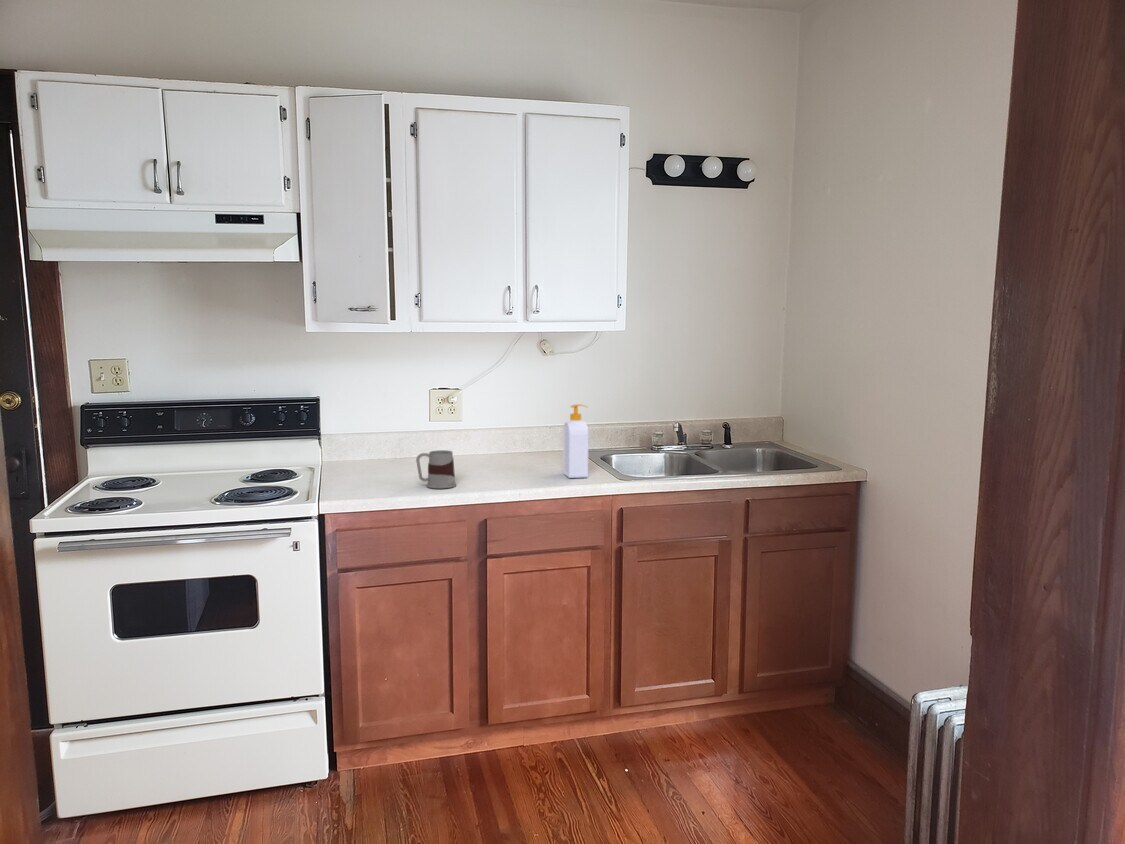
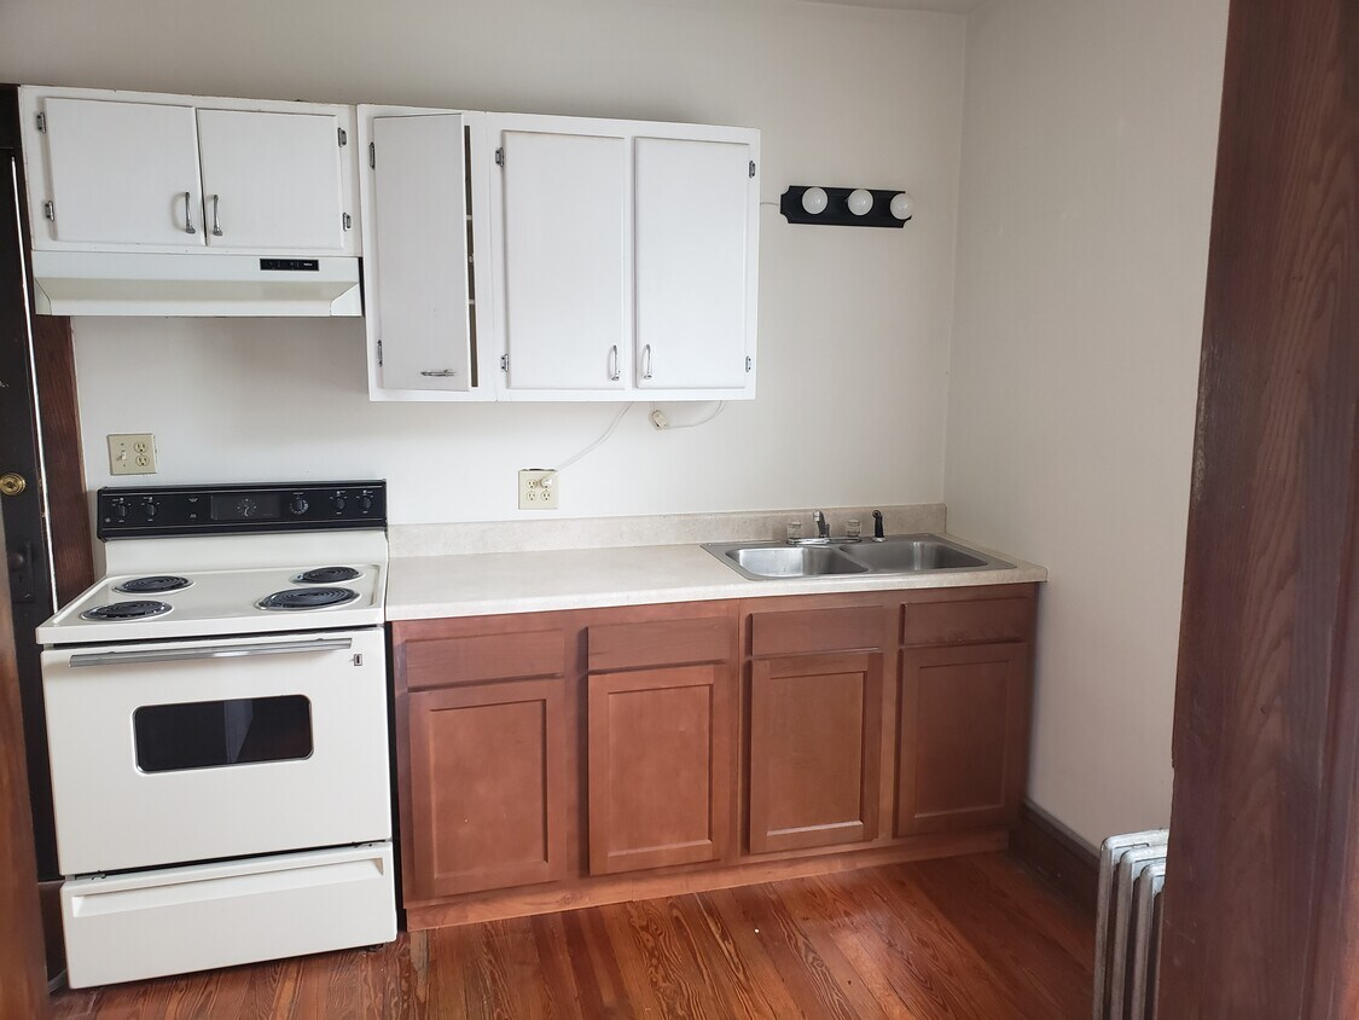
- mug (436, 469)
- soap bottle (576, 440)
